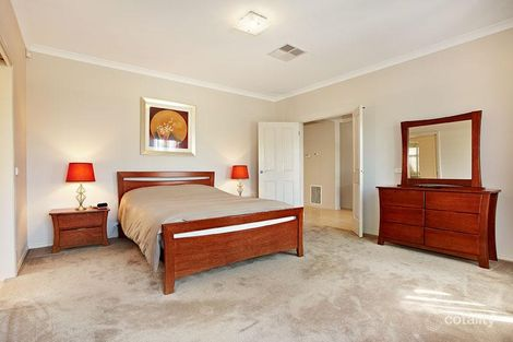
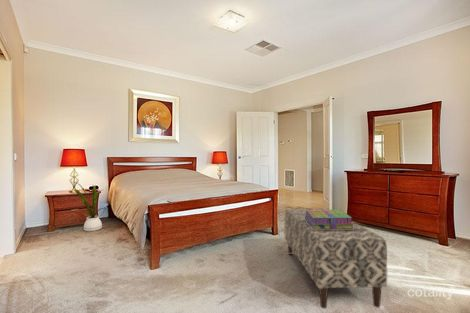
+ house plant (90, 205)
+ stack of books (327, 218)
+ bench (324, 247)
